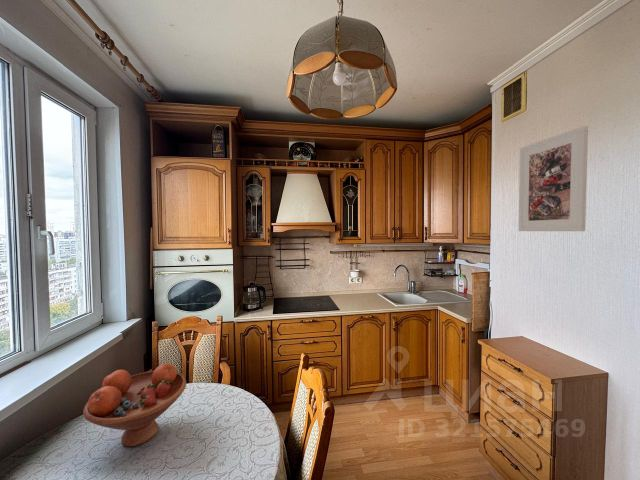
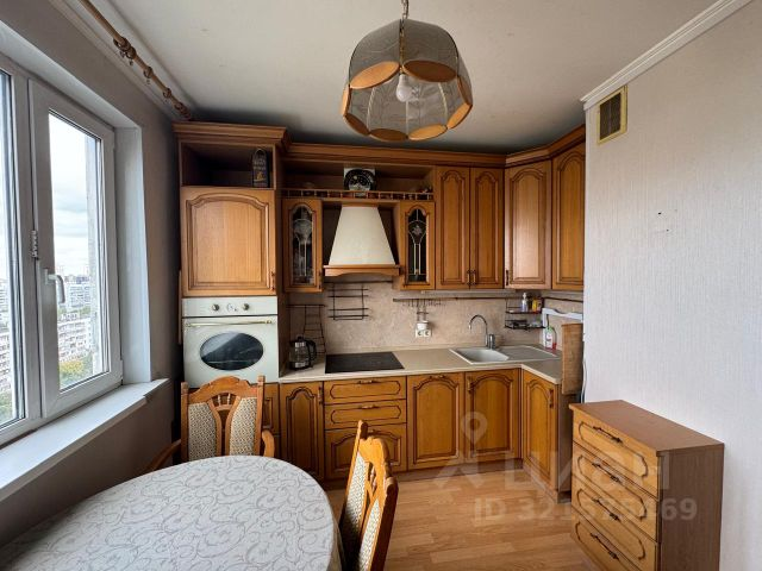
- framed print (548, 185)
- fruit bowl (139, 405)
